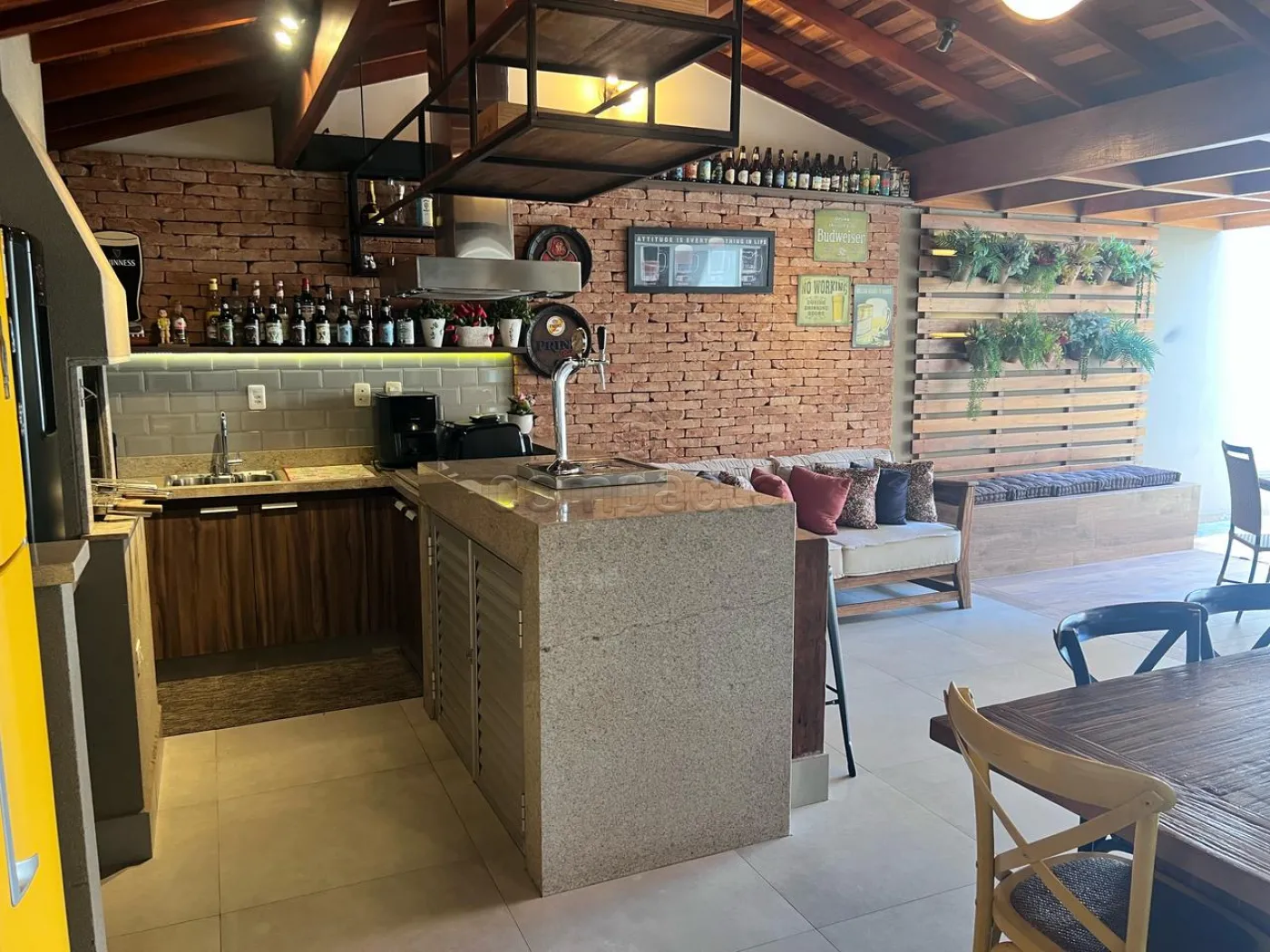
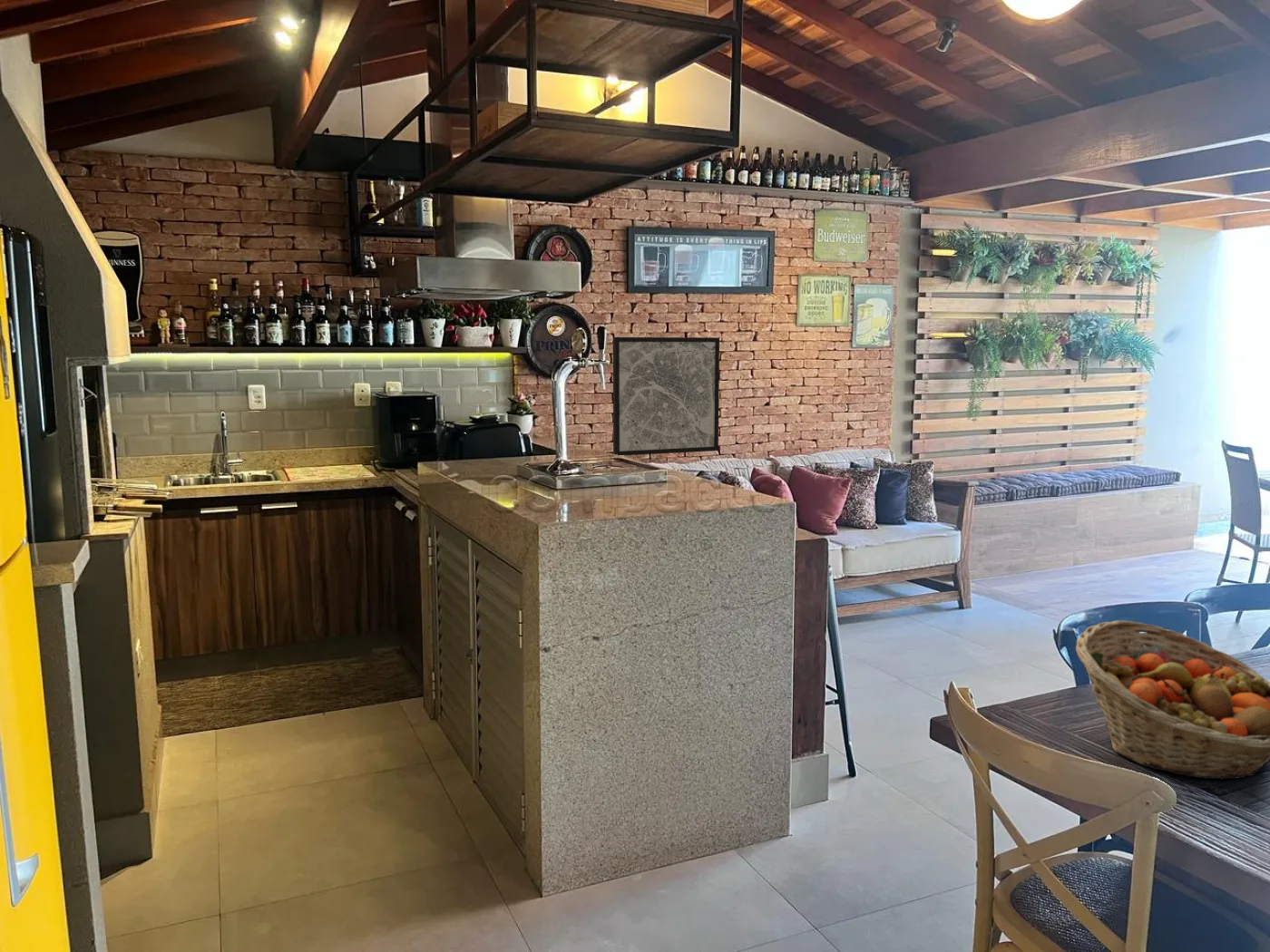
+ wall art (667, 395)
+ fruit basket (1180, 695)
